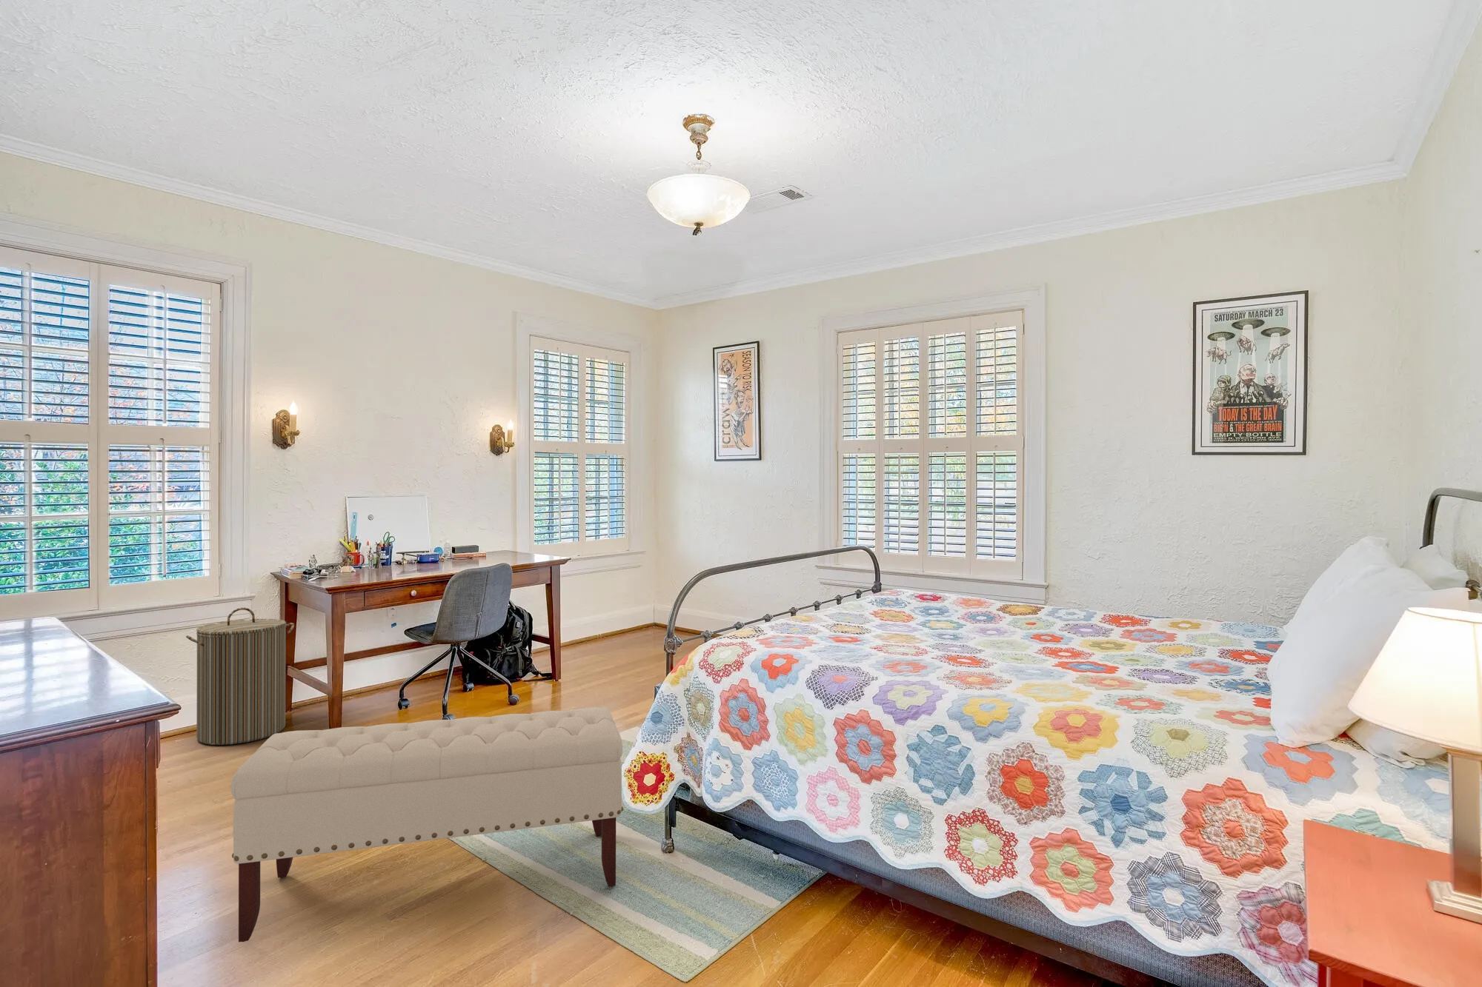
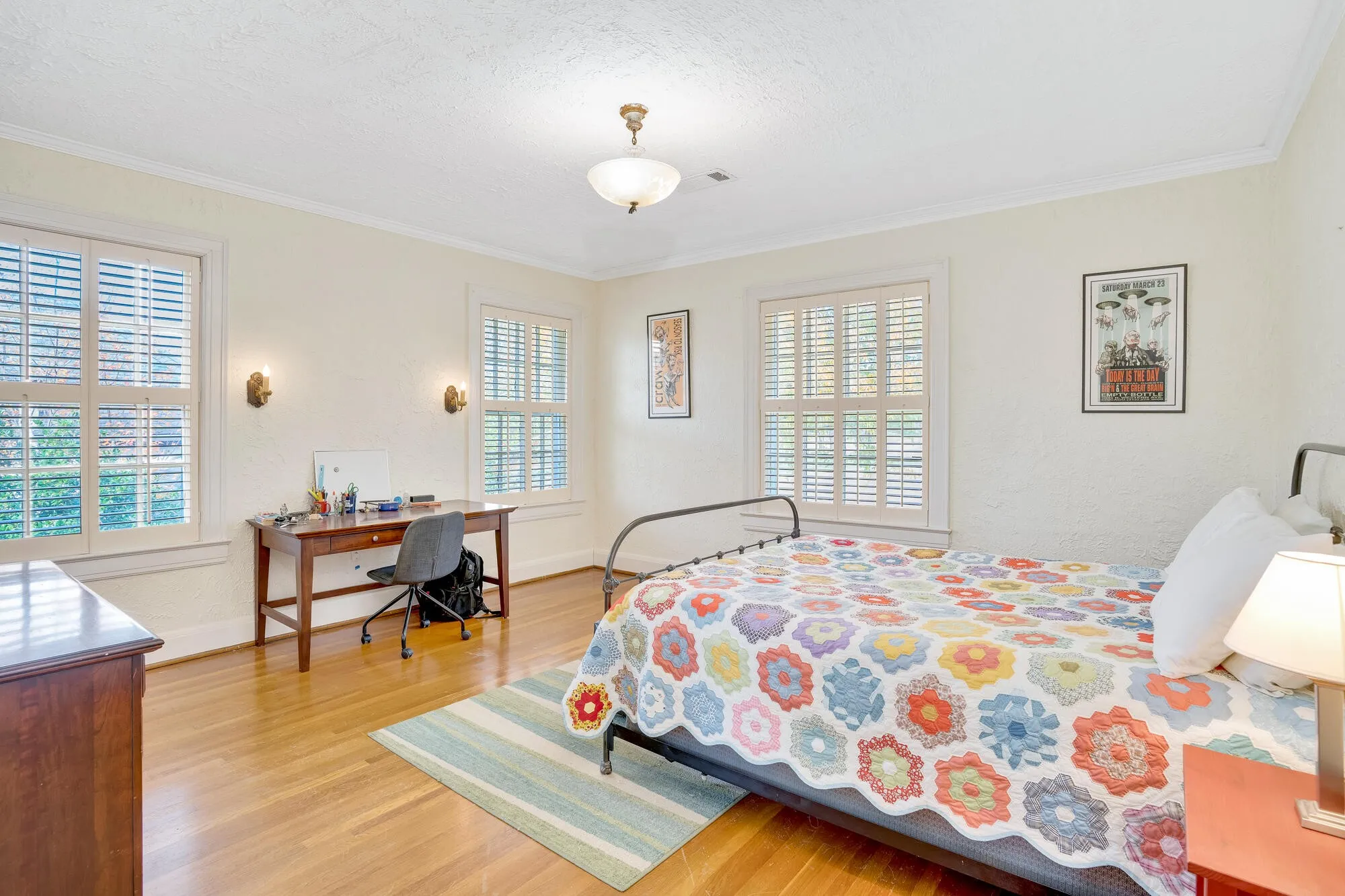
- bench (445, 806)
- laundry hamper (242, 670)
